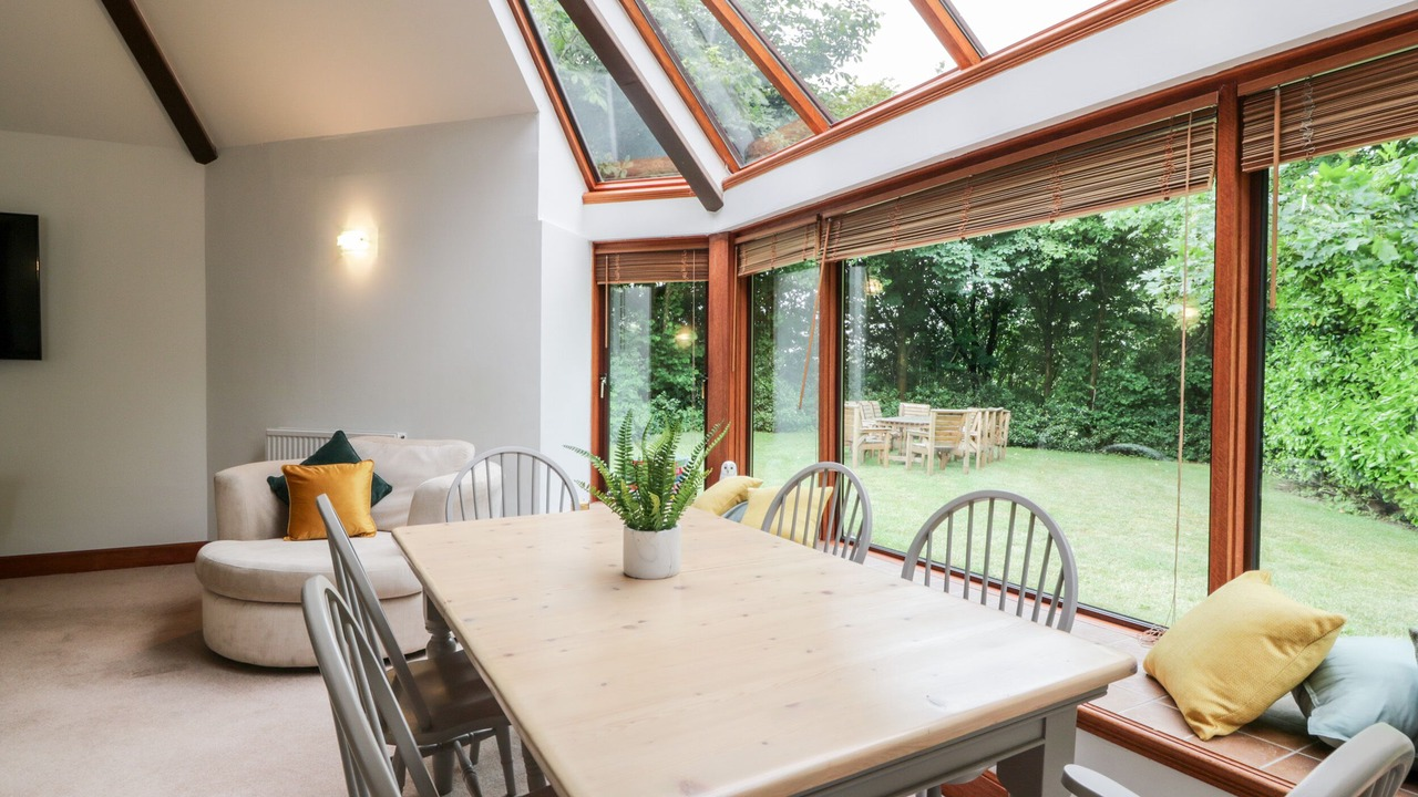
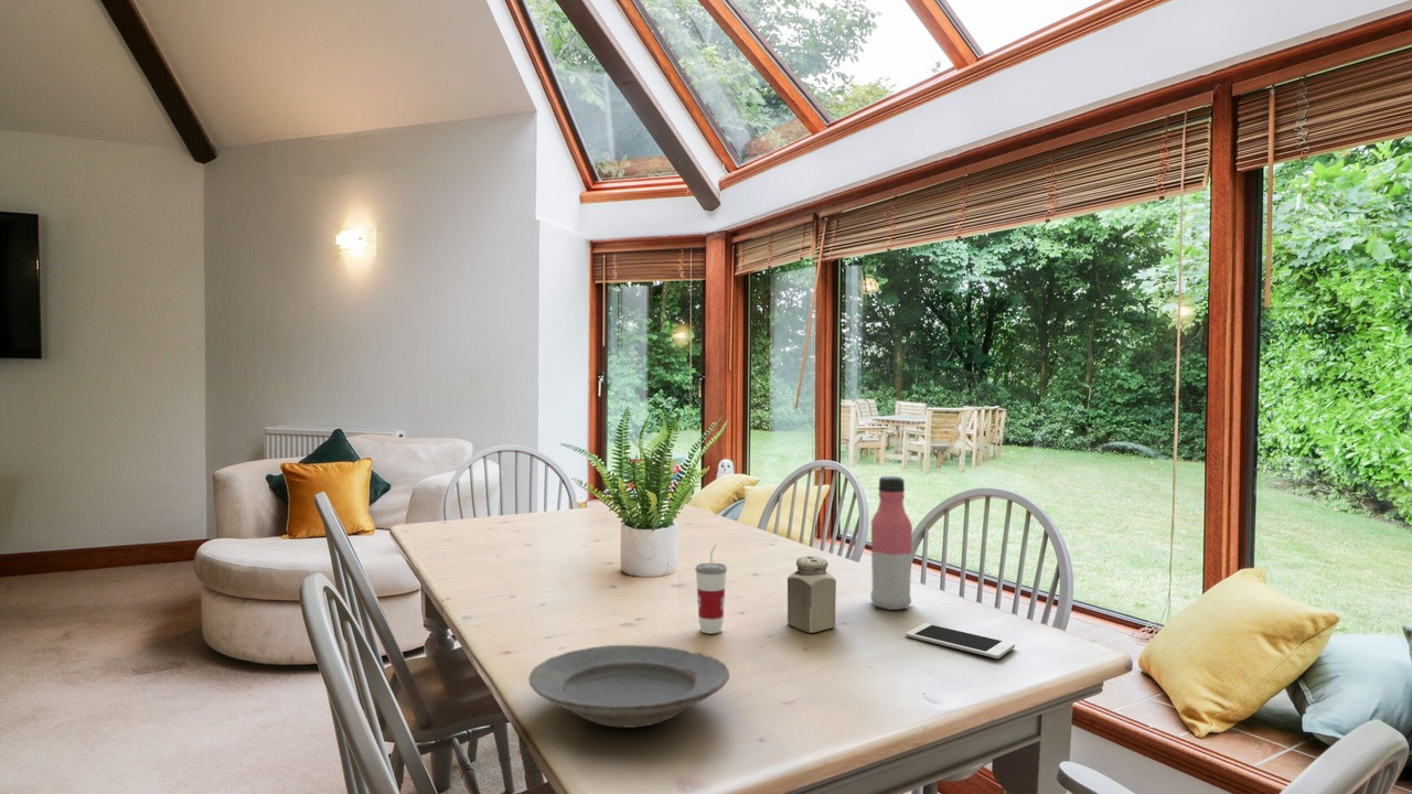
+ cell phone (959, 640)
+ plate (630, 688)
+ water bottle (890, 540)
+ salt shaker (811, 591)
+ cup (710, 587)
